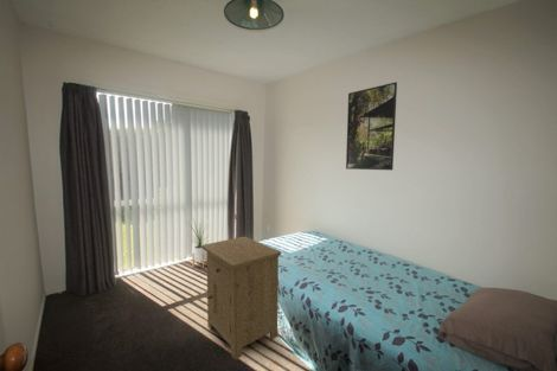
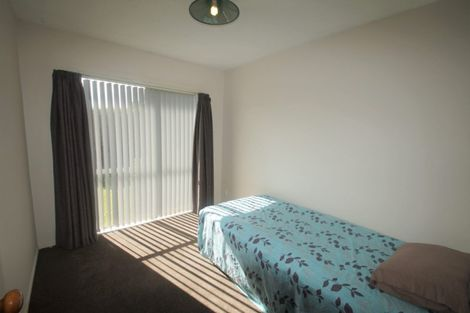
- house plant (199, 239)
- nightstand (239, 290)
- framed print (369, 129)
